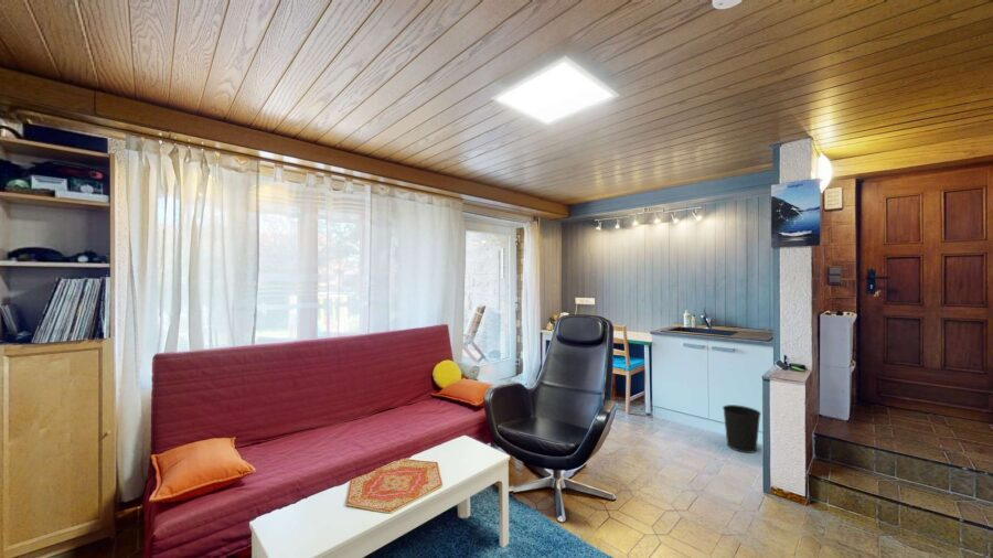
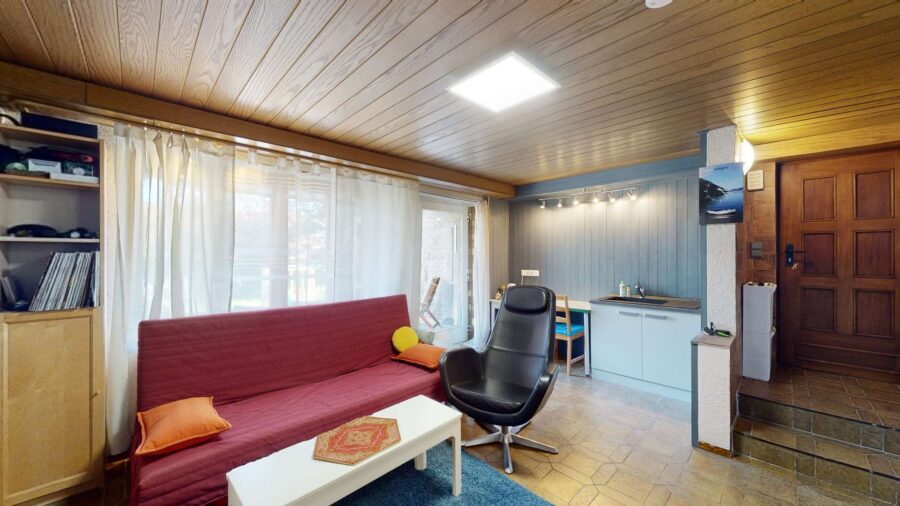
- wastebasket (740, 428)
